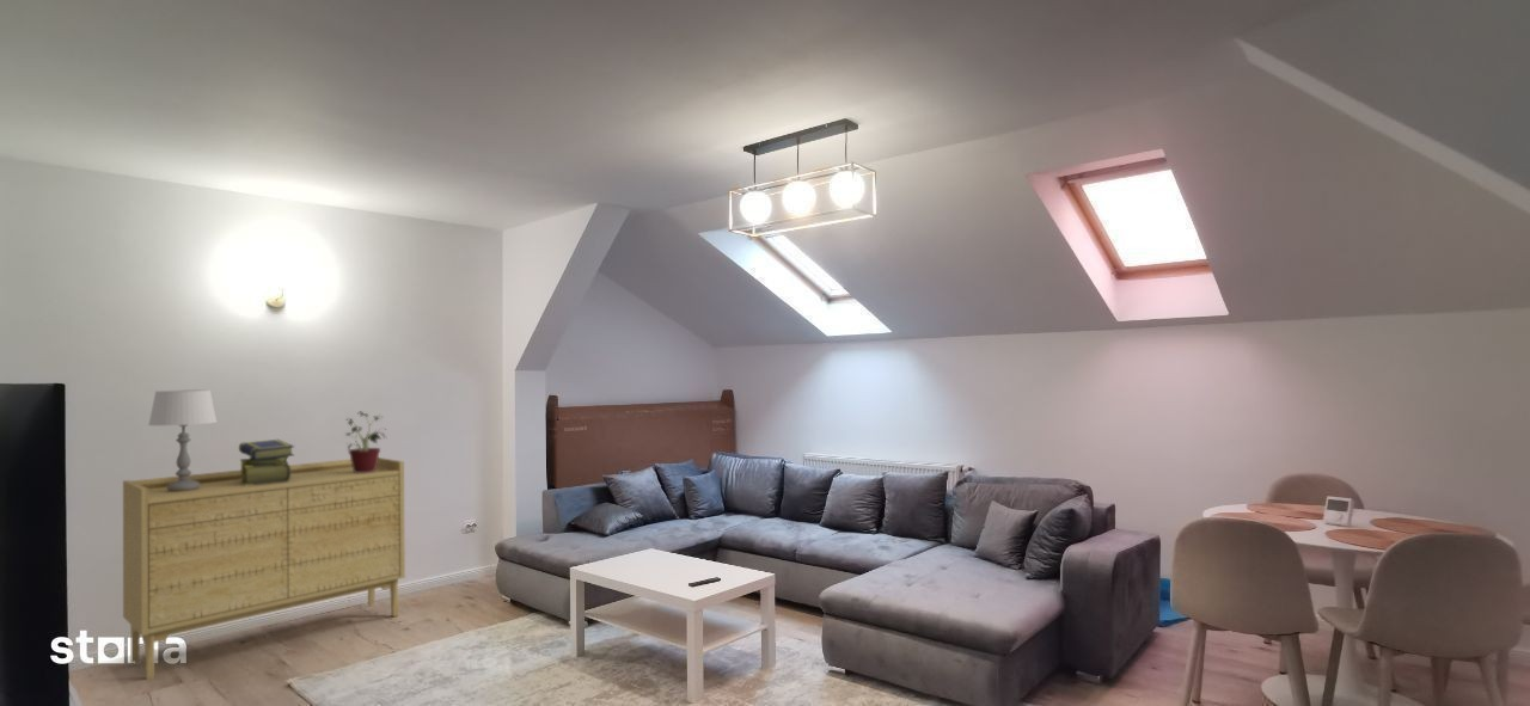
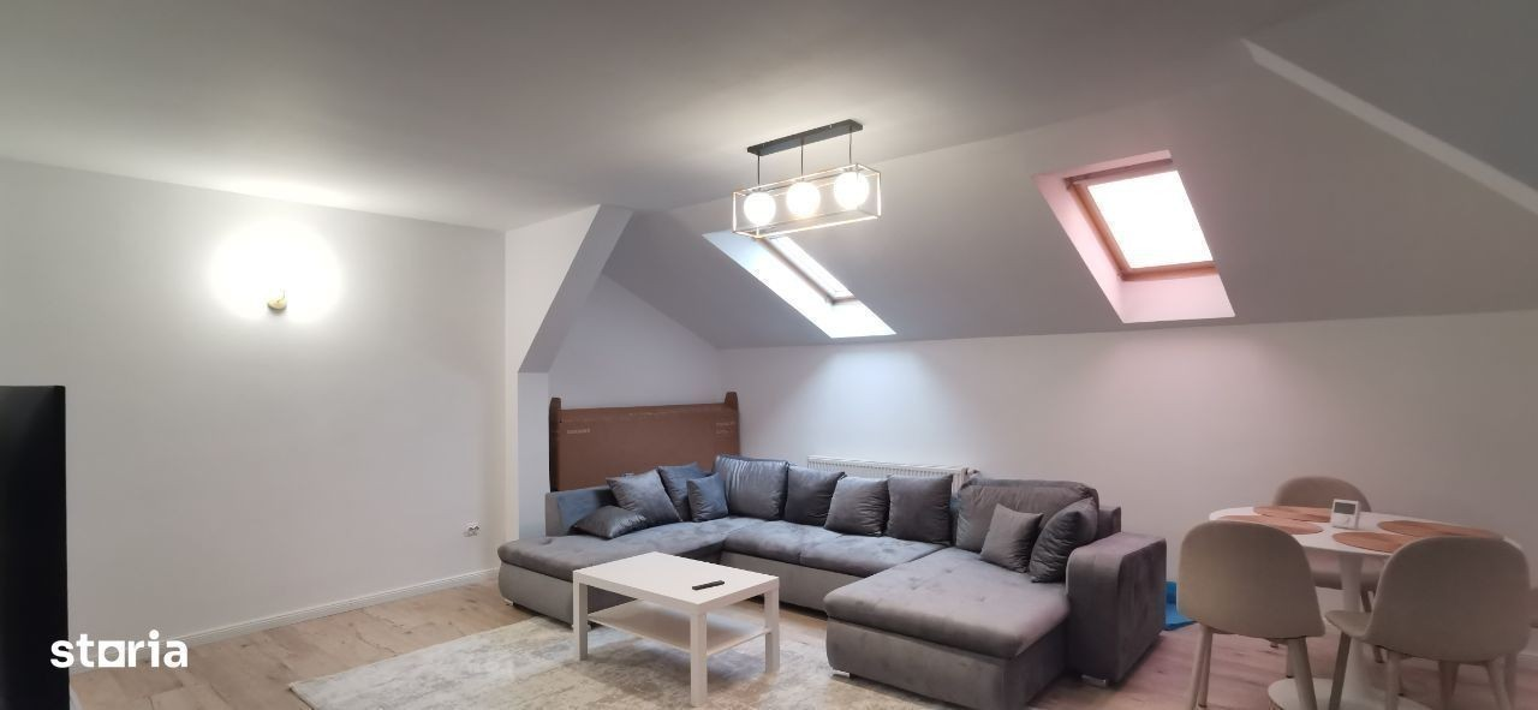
- potted plant (361, 440)
- table lamp (183, 440)
- sideboard (274, 553)
- stack of books (267, 460)
